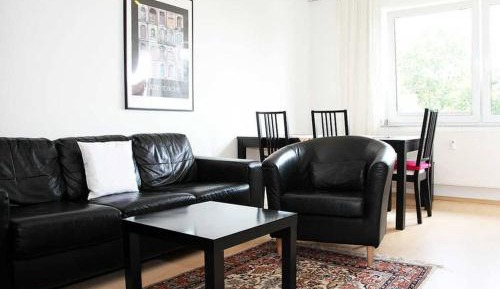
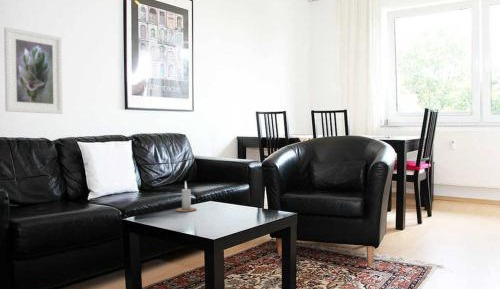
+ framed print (34, 72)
+ candle (186, 195)
